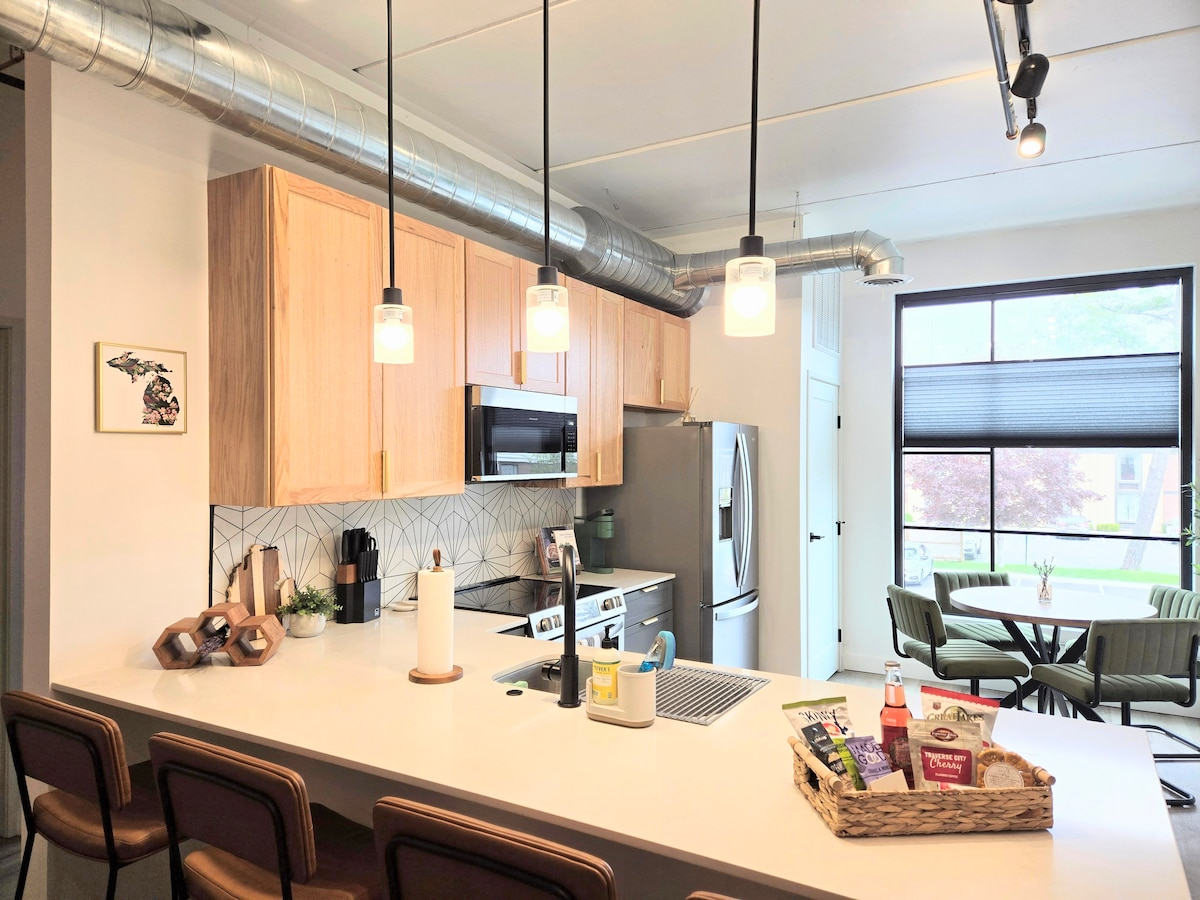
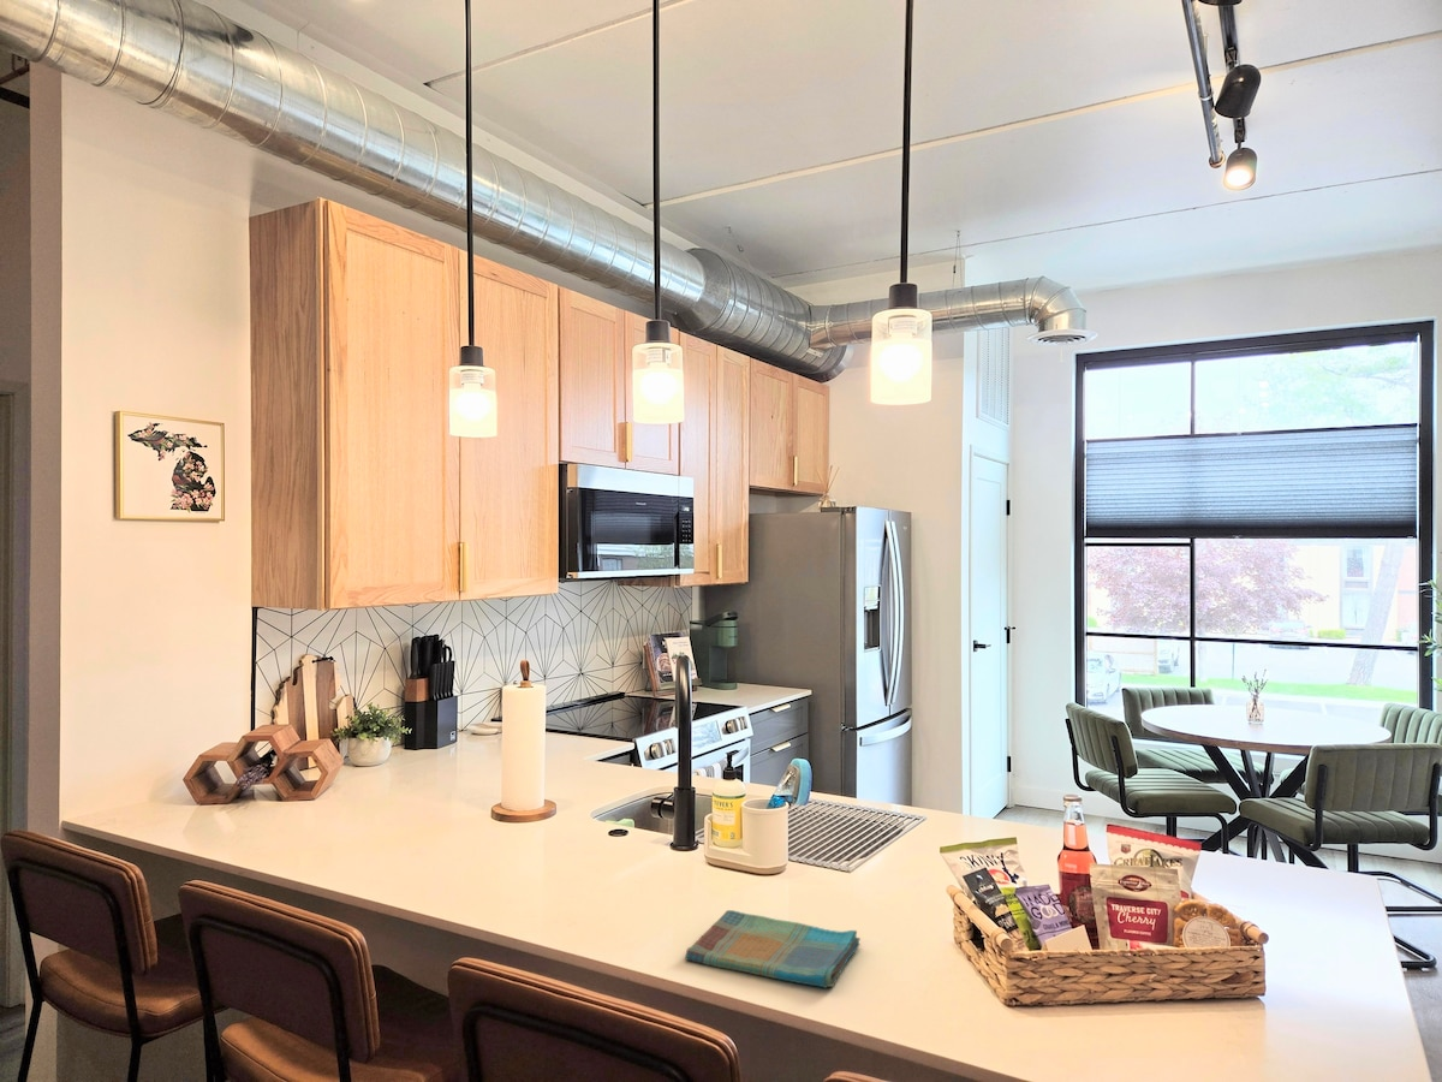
+ dish towel (774, 945)
